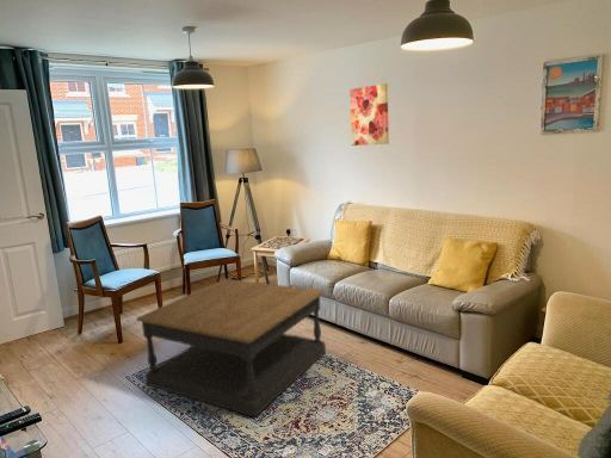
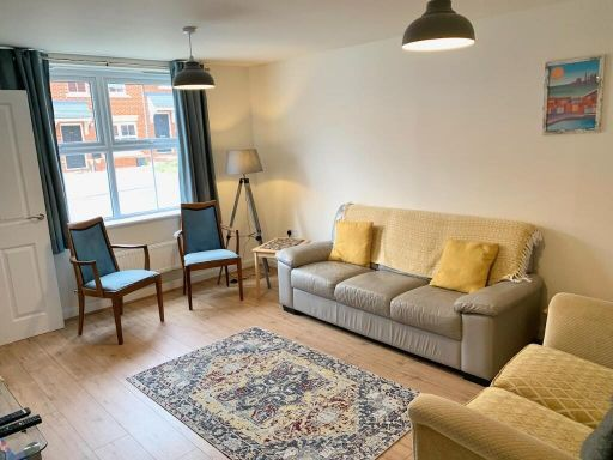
- coffee table (237, 335)
- wall art (369, 116)
